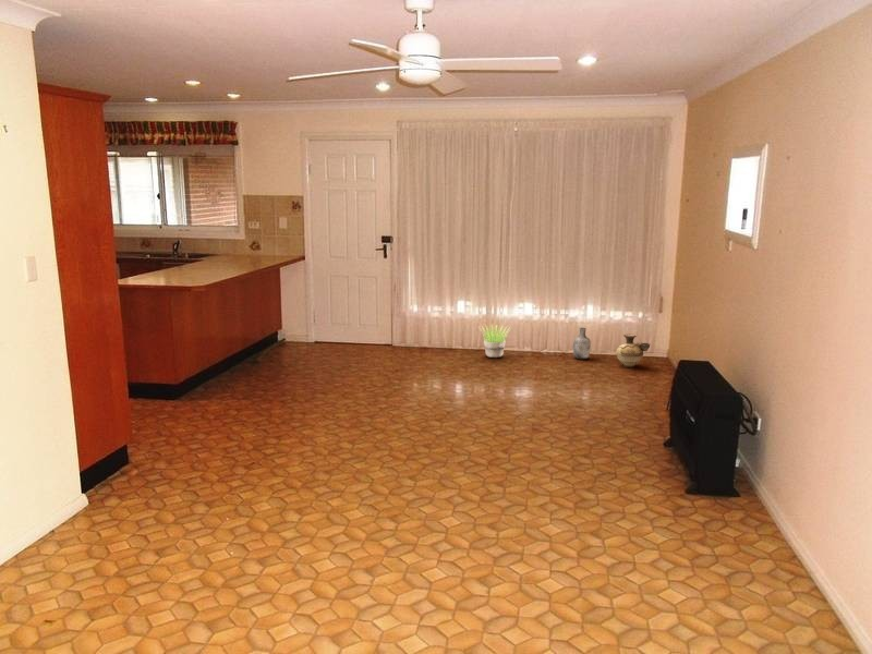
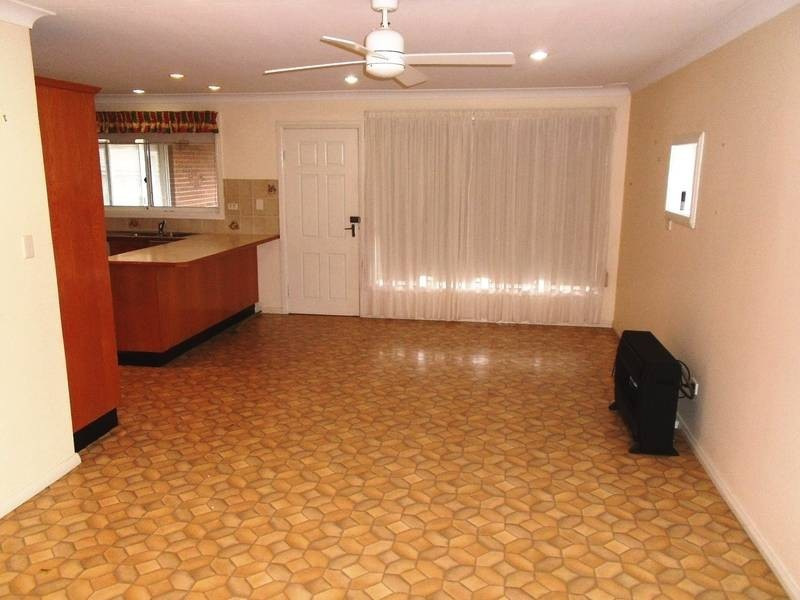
- vase (581, 343)
- potted plant (494, 341)
- ceramic jug (631, 350)
